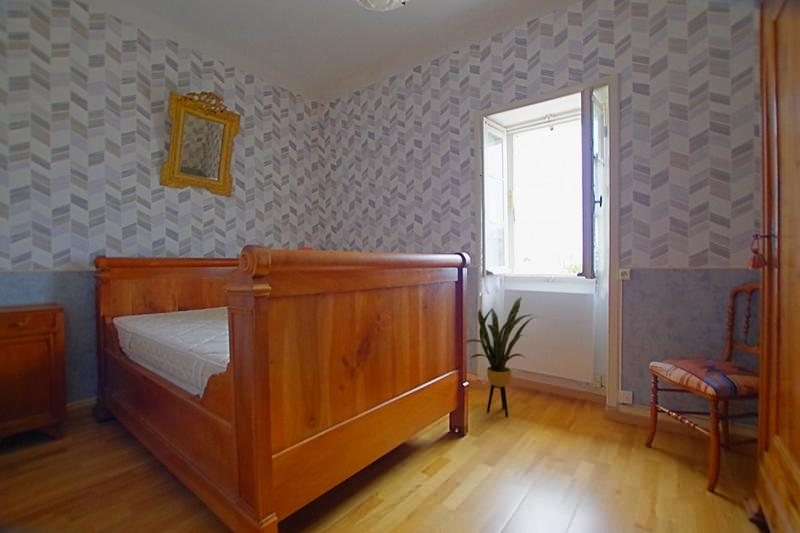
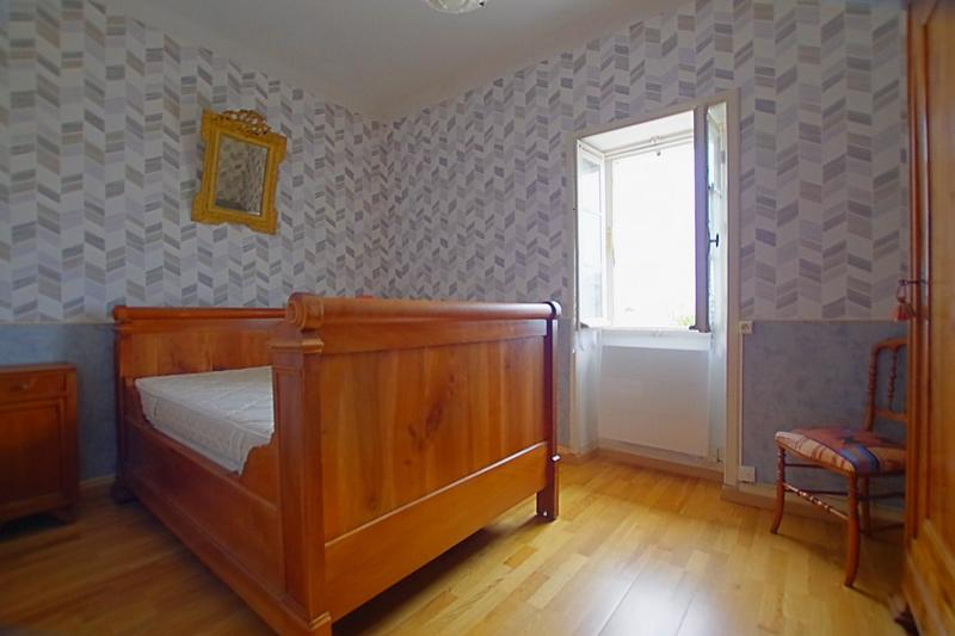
- house plant (505, 356)
